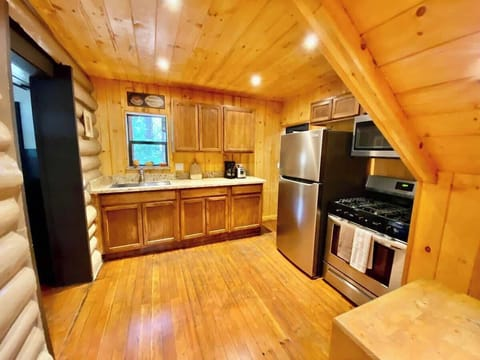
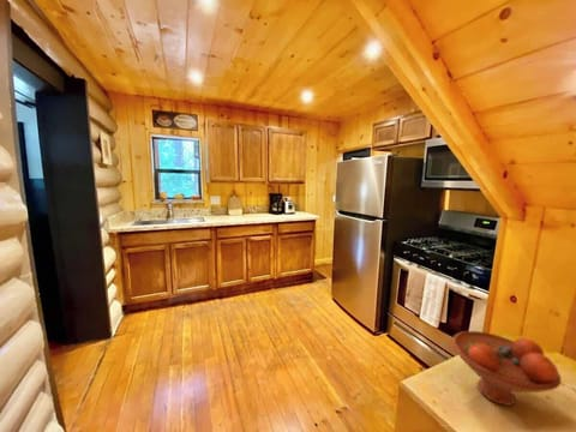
+ fruit bowl (499, 366)
